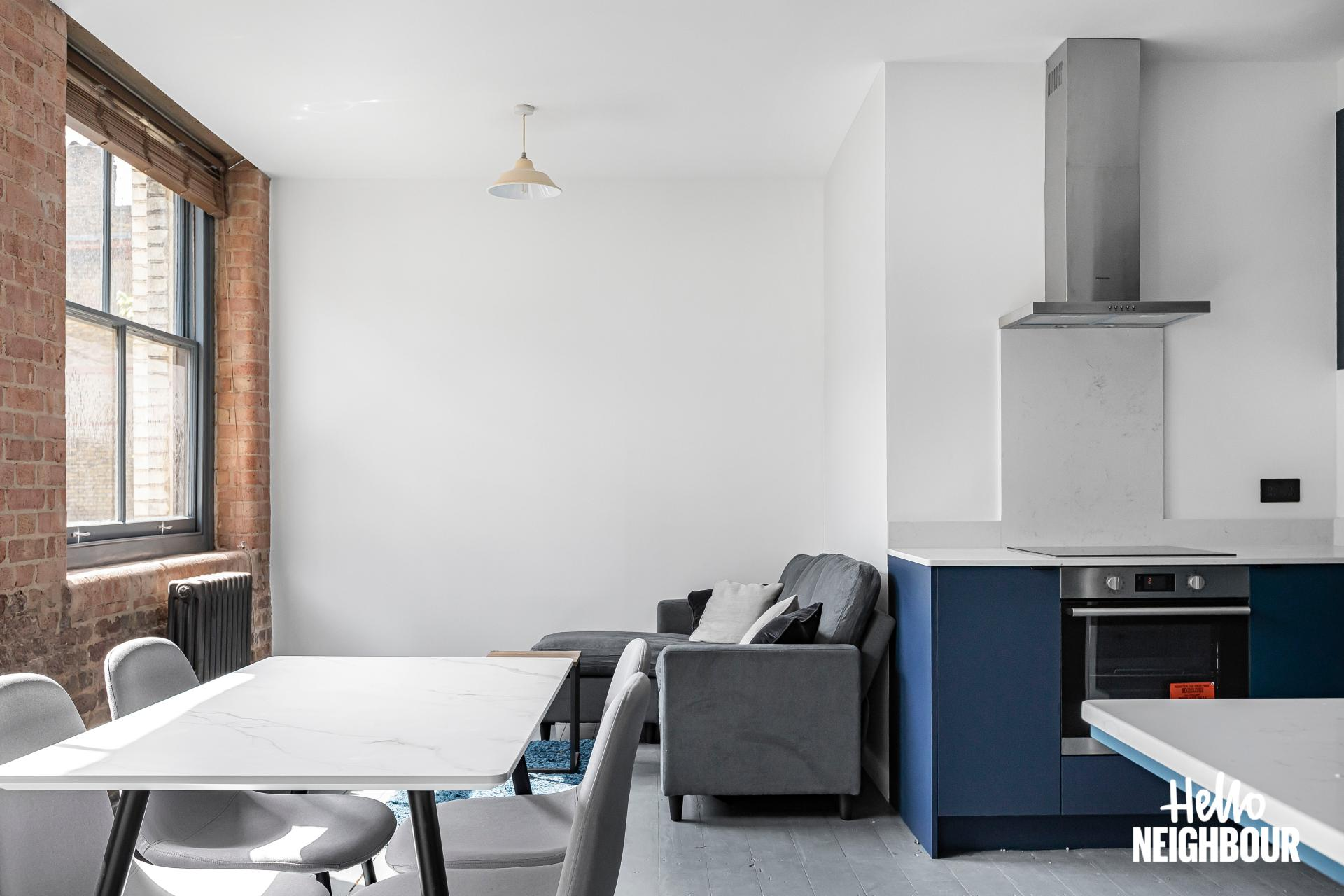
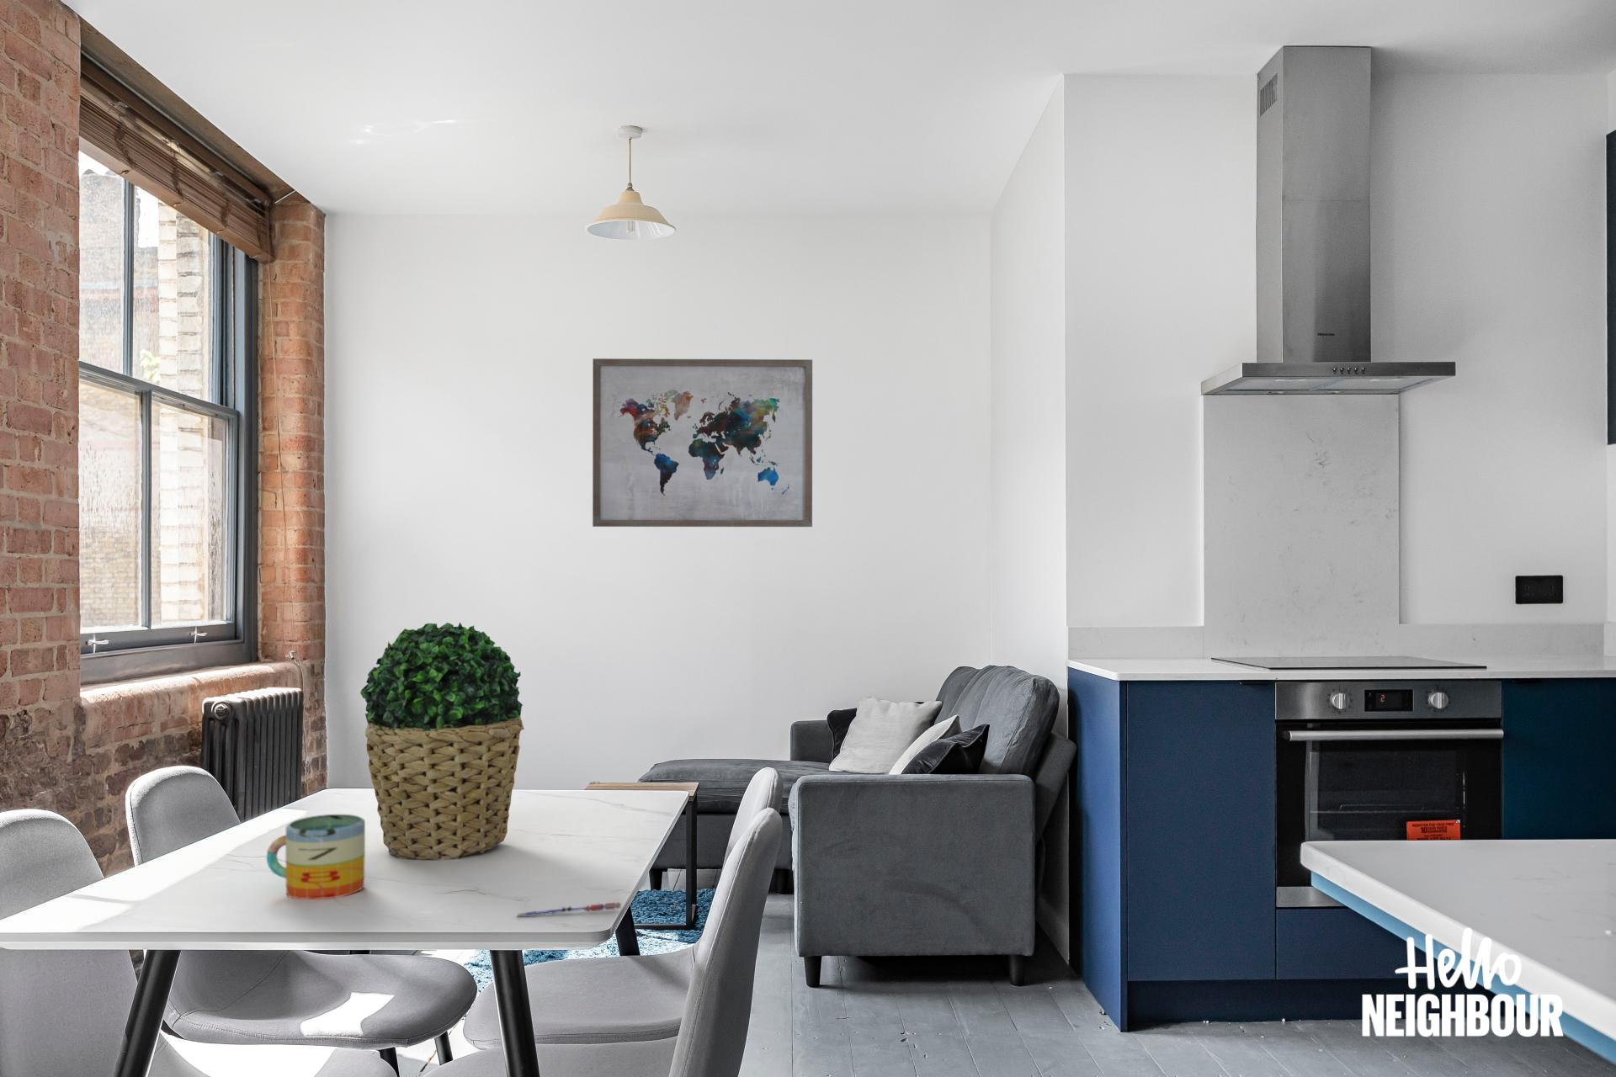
+ wall art (702, 442)
+ potted plant (444, 734)
+ mug (315, 856)
+ pen (569, 909)
